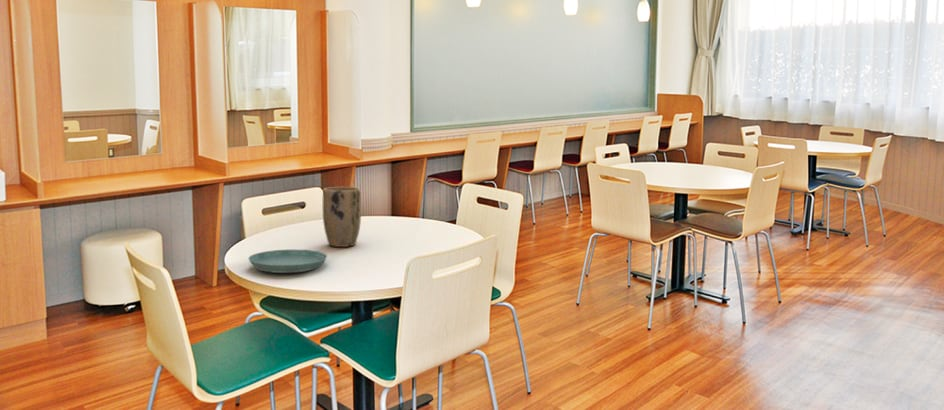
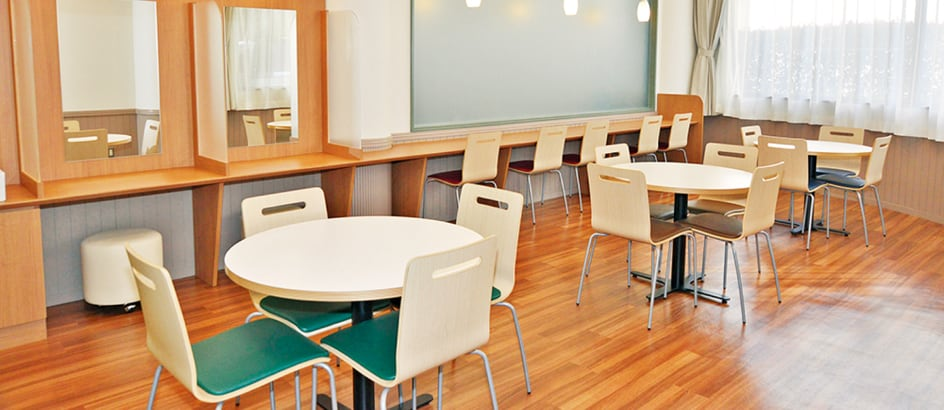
- saucer (288, 261)
- plant pot (342, 216)
